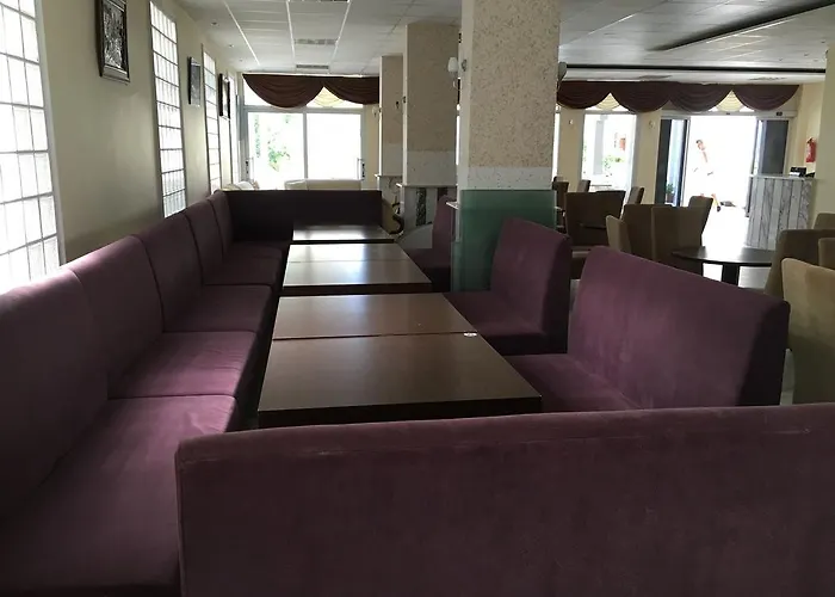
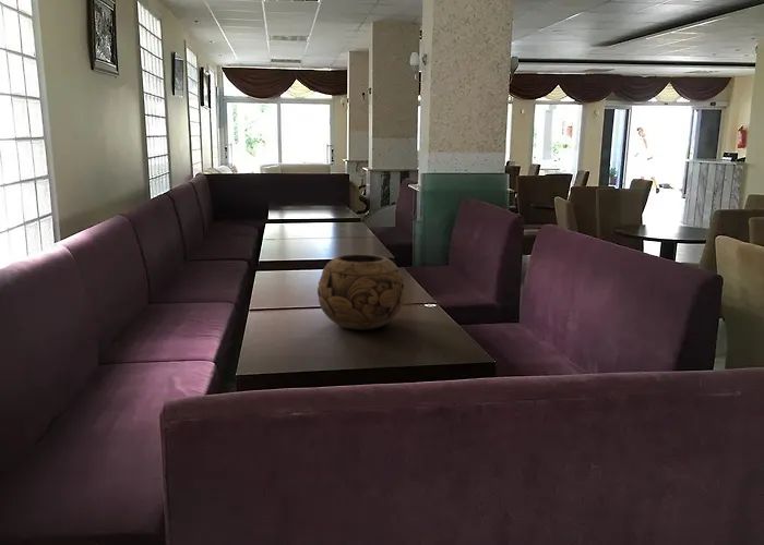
+ decorative bowl (360, 291)
